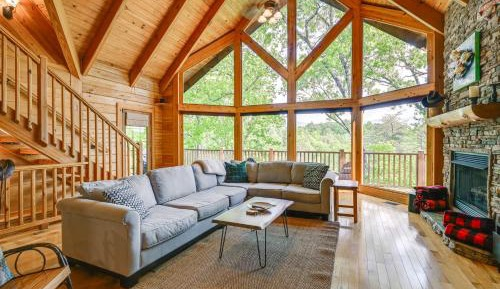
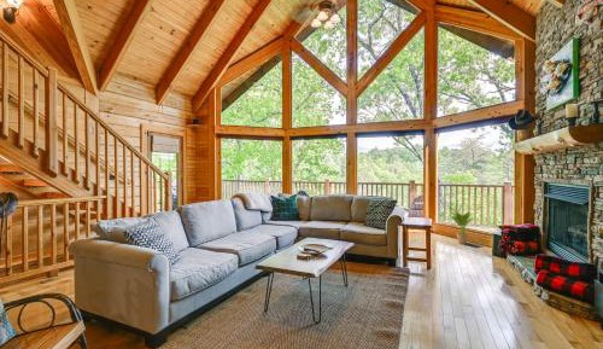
+ potted plant (461, 223)
